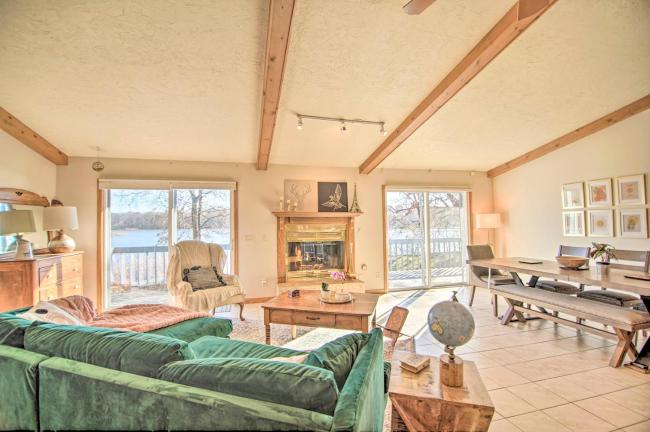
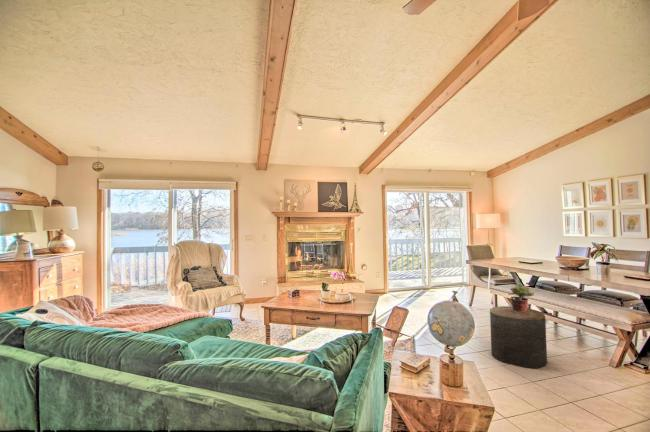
+ potted plant (521, 297)
+ stool (517, 334)
